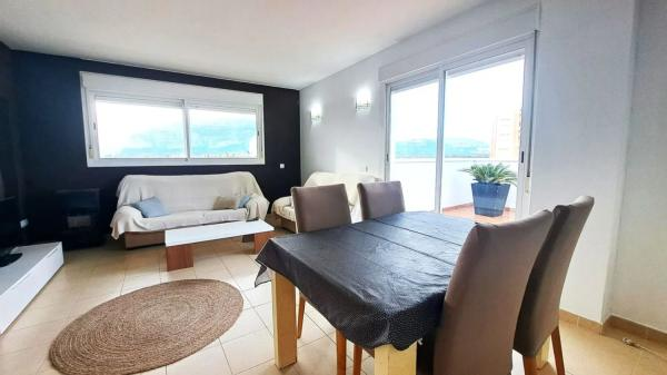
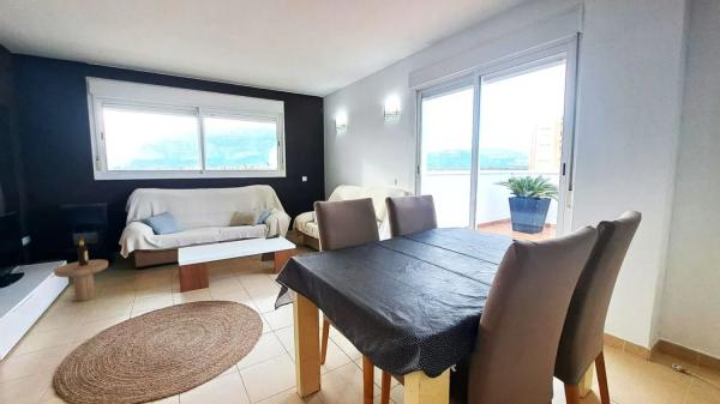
+ side table (82, 269)
